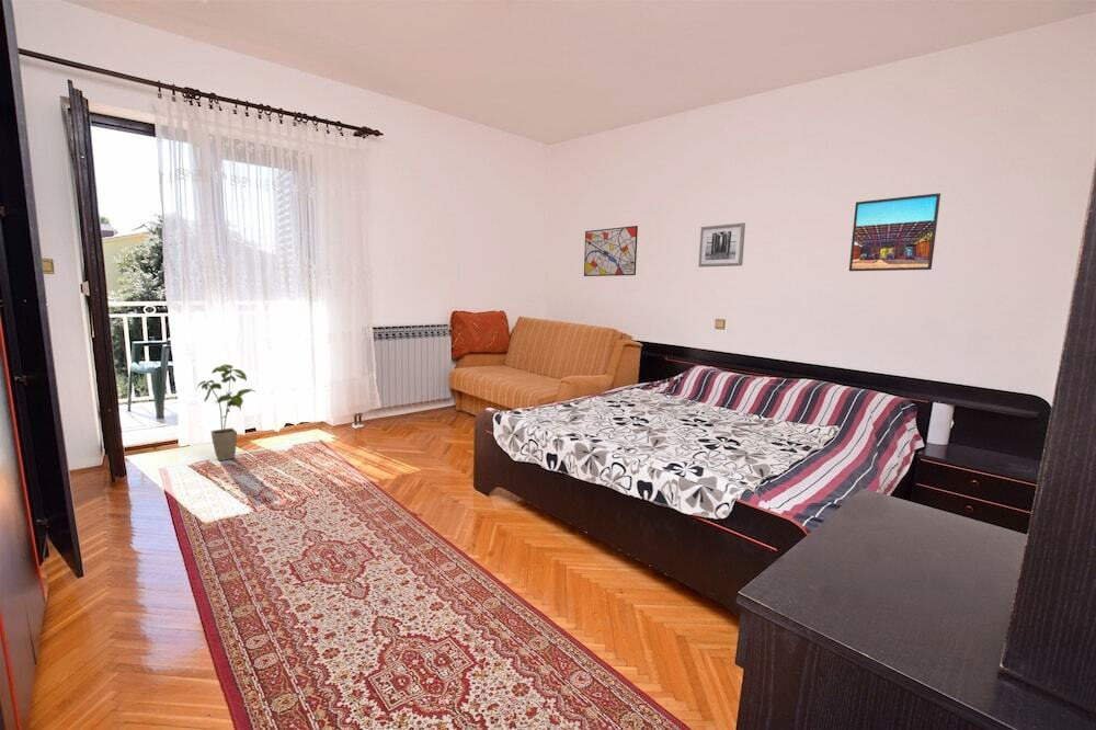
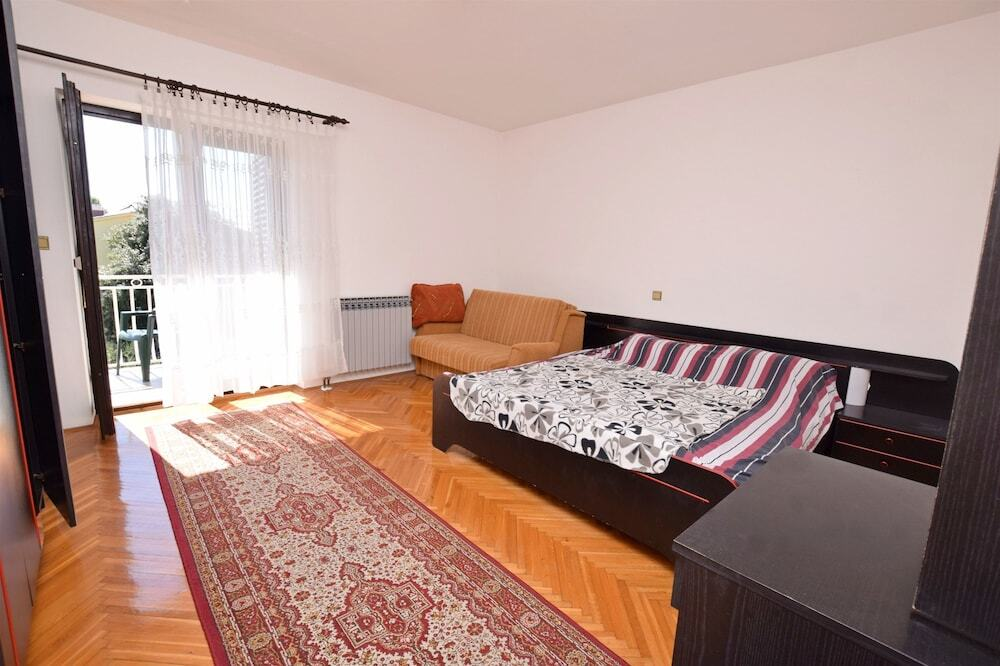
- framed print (891, 235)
- wall art (609, 252)
- house plant (229, 411)
- wall art (720, 246)
